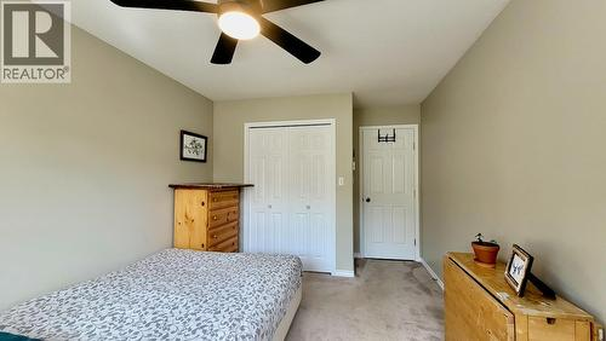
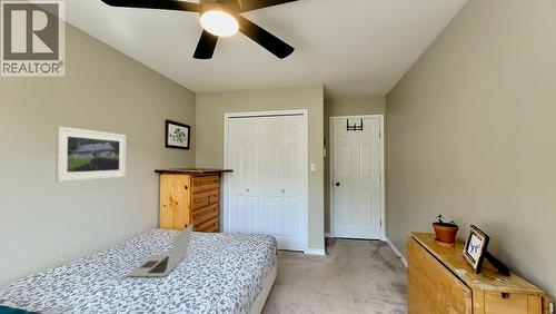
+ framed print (95, 155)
+ laptop (162, 255)
